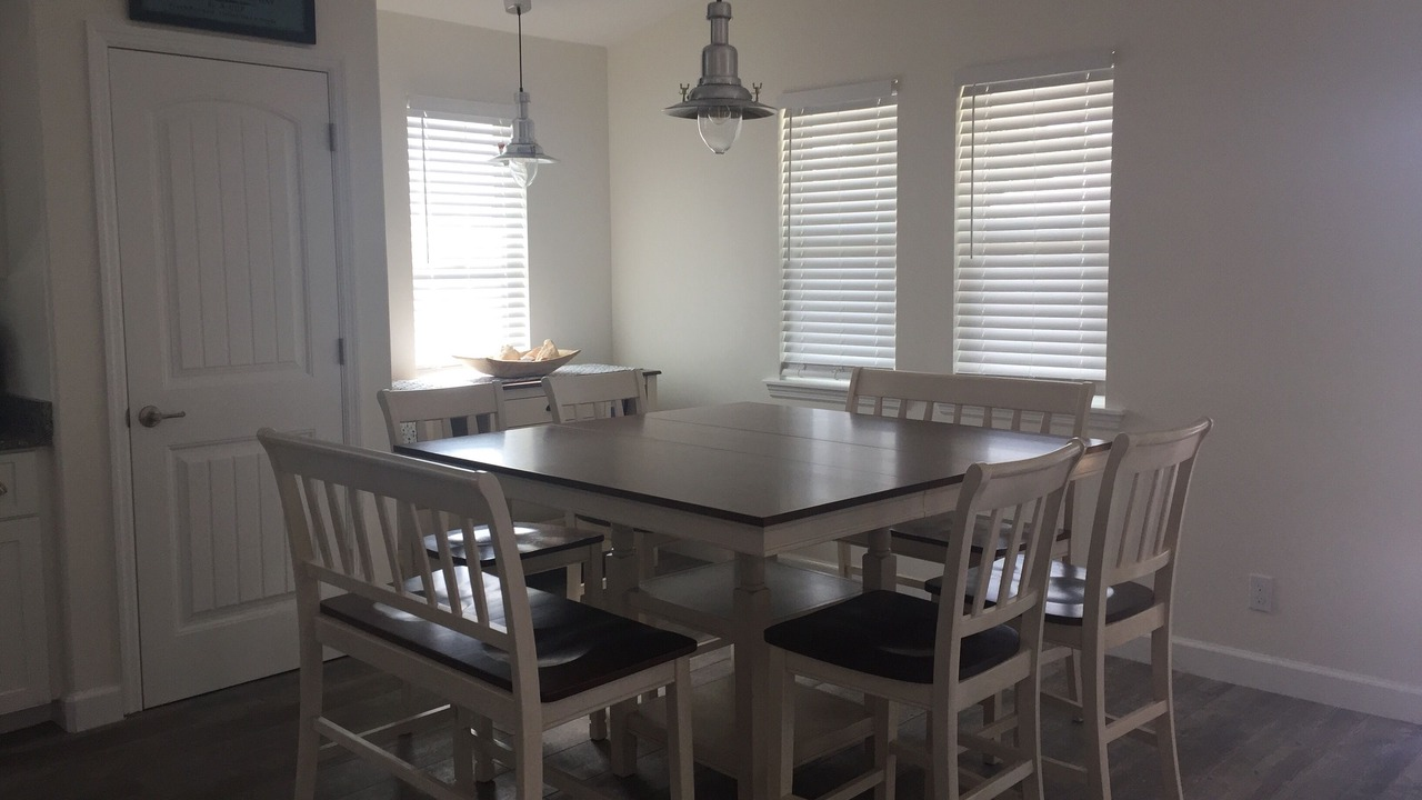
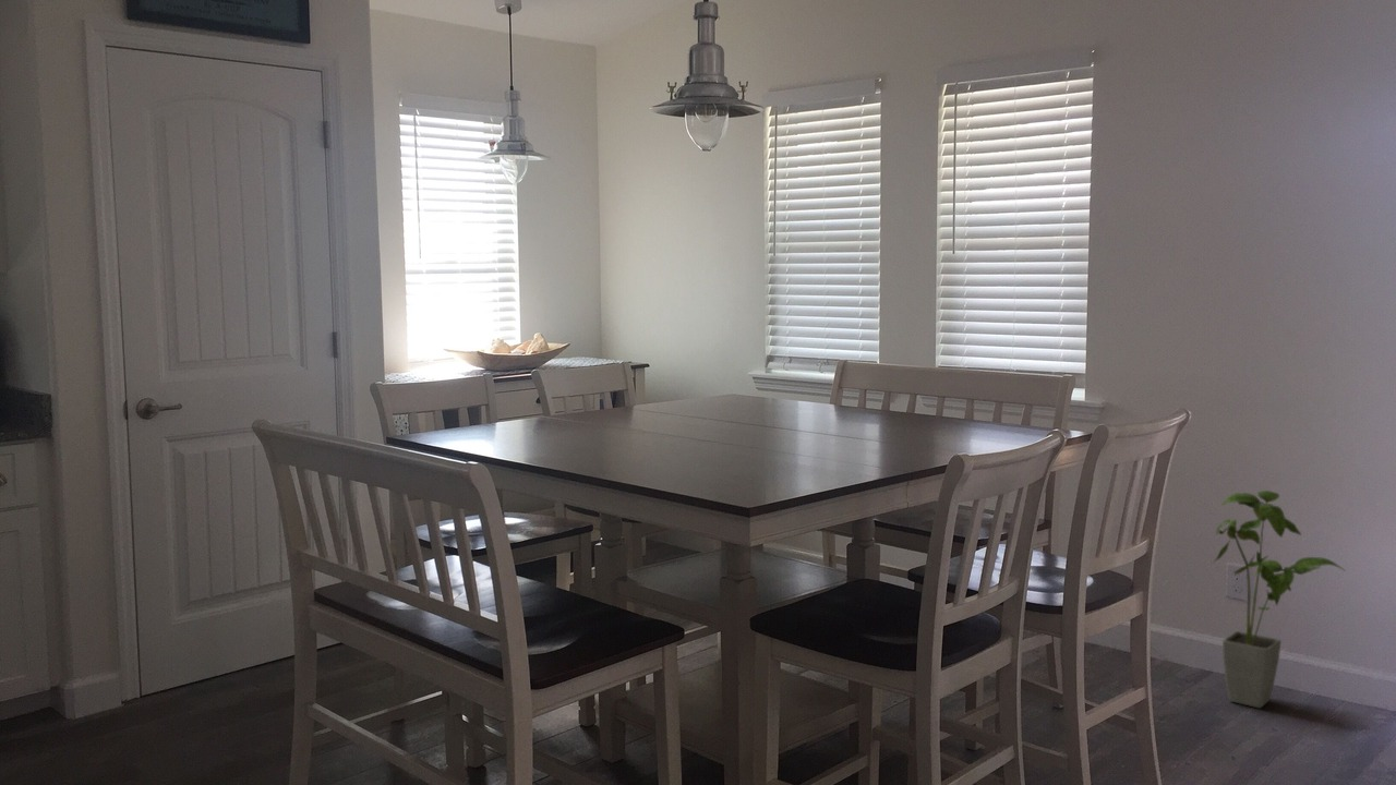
+ house plant (1267, 600)
